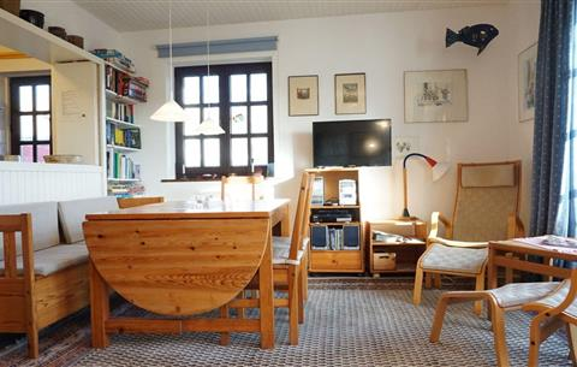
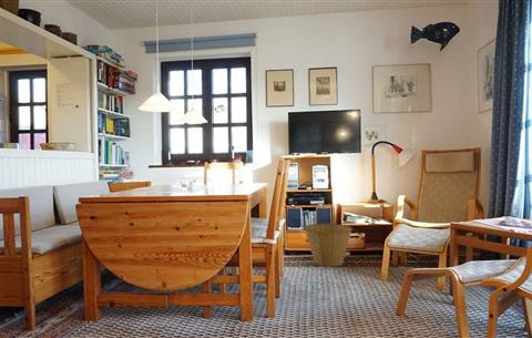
+ basket (327, 244)
